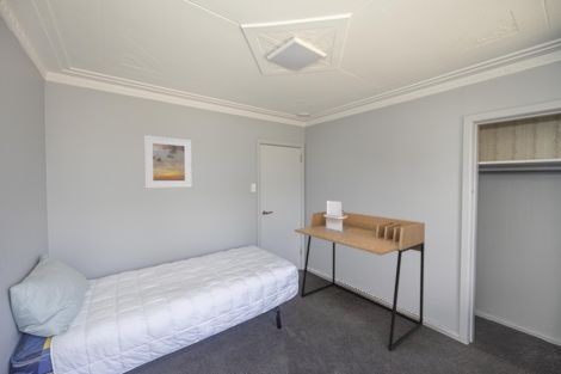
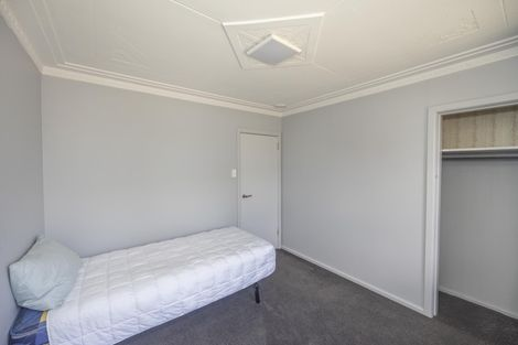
- letter holder (335, 214)
- desk (358, 249)
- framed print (168, 163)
